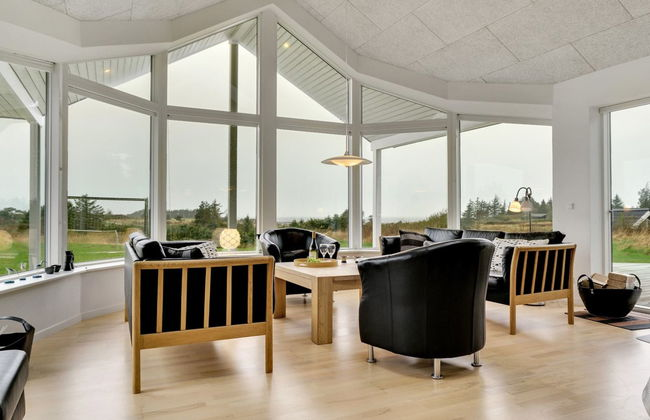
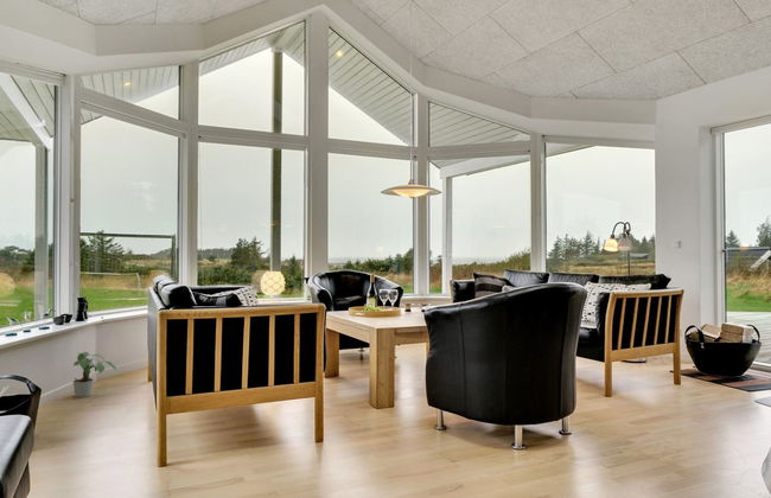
+ potted plant (89, 372)
